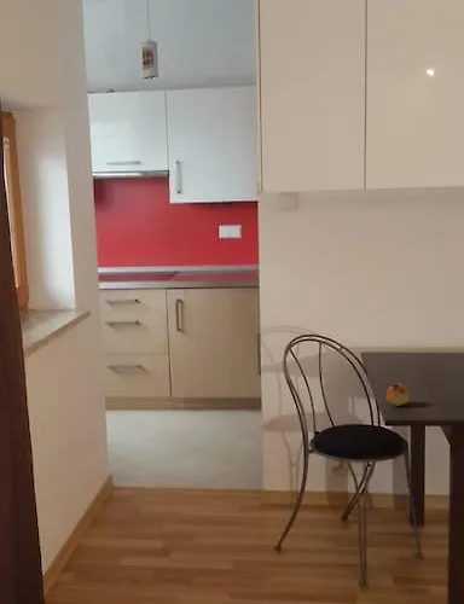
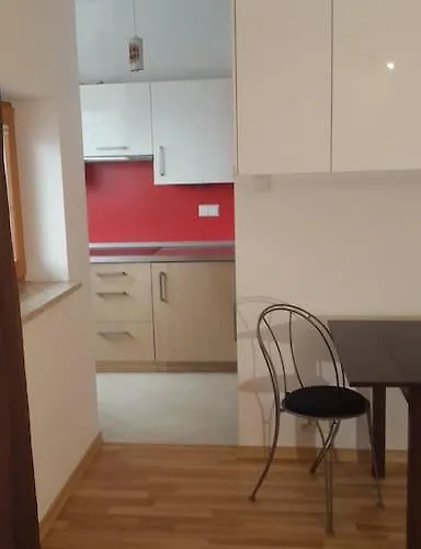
- fruit (398, 393)
